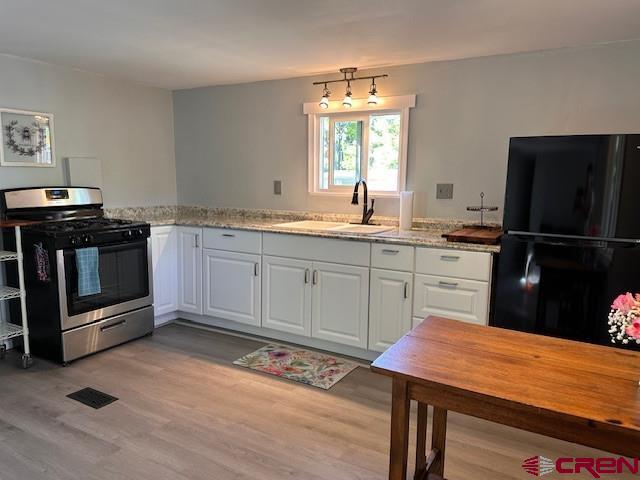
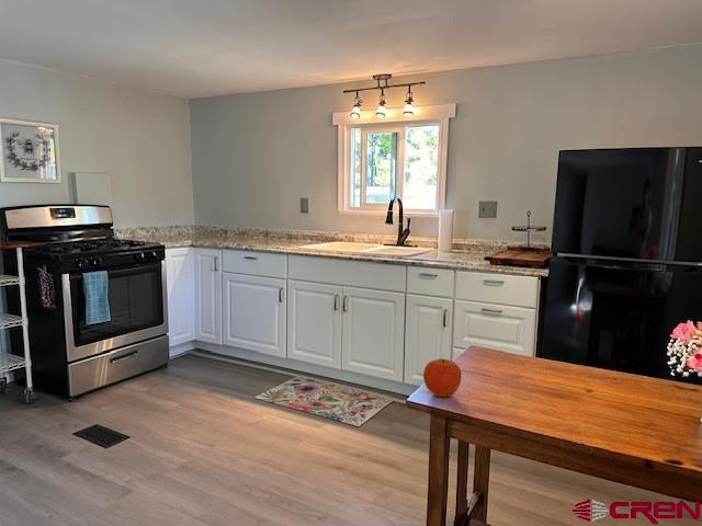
+ fruit (442, 377)
